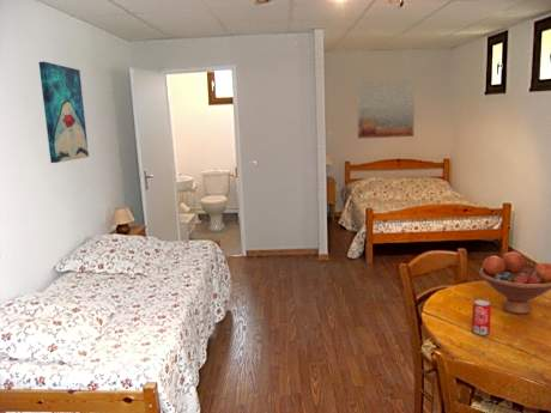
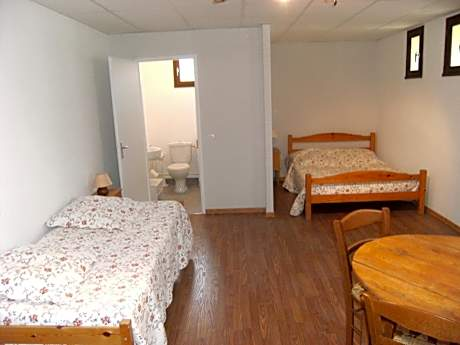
- fruit bowl (517, 284)
- beverage can (480, 317)
- wall art (386, 109)
- wall art (66, 114)
